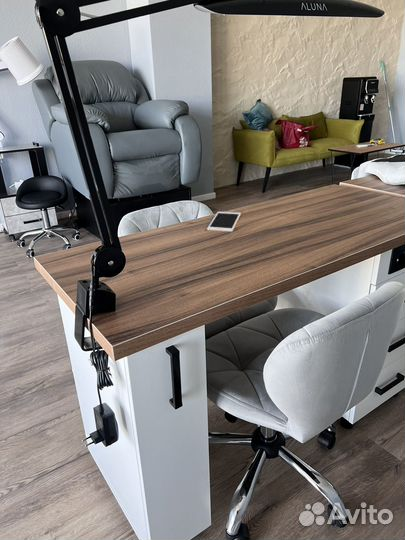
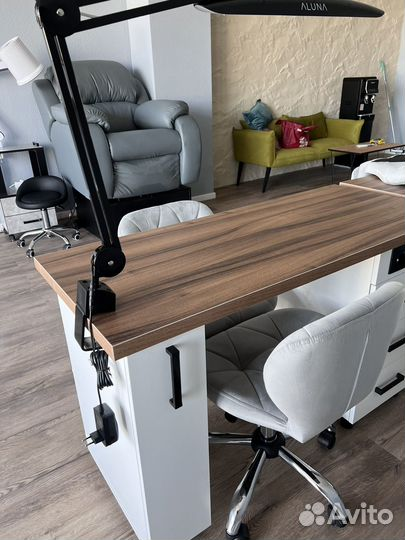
- cell phone (224, 221)
